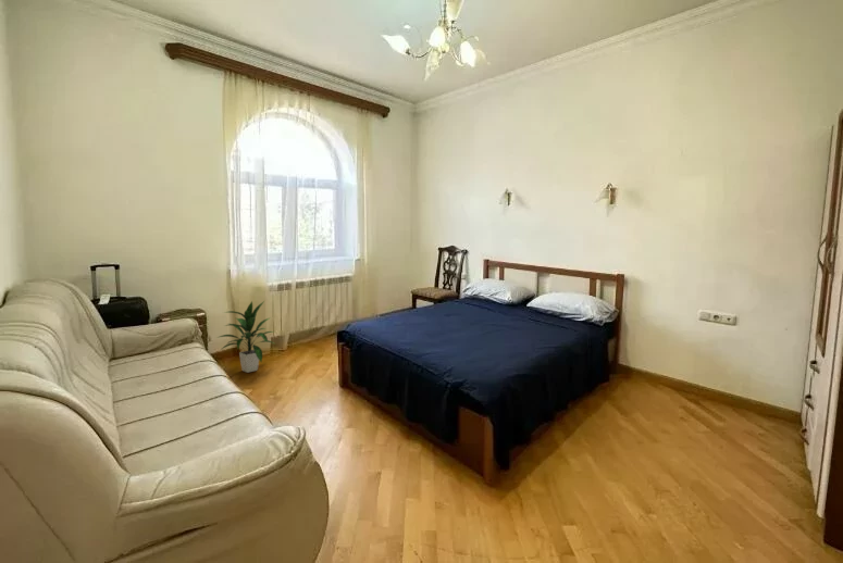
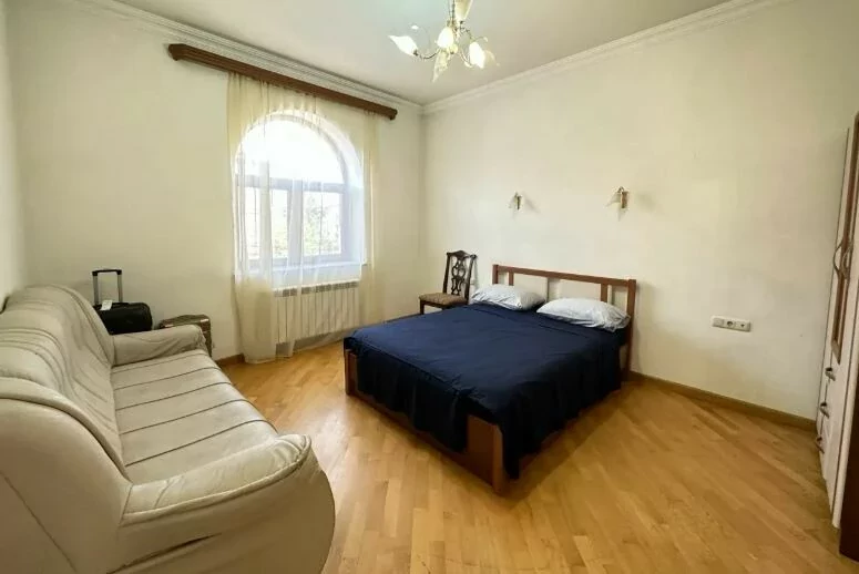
- indoor plant (248, 336)
